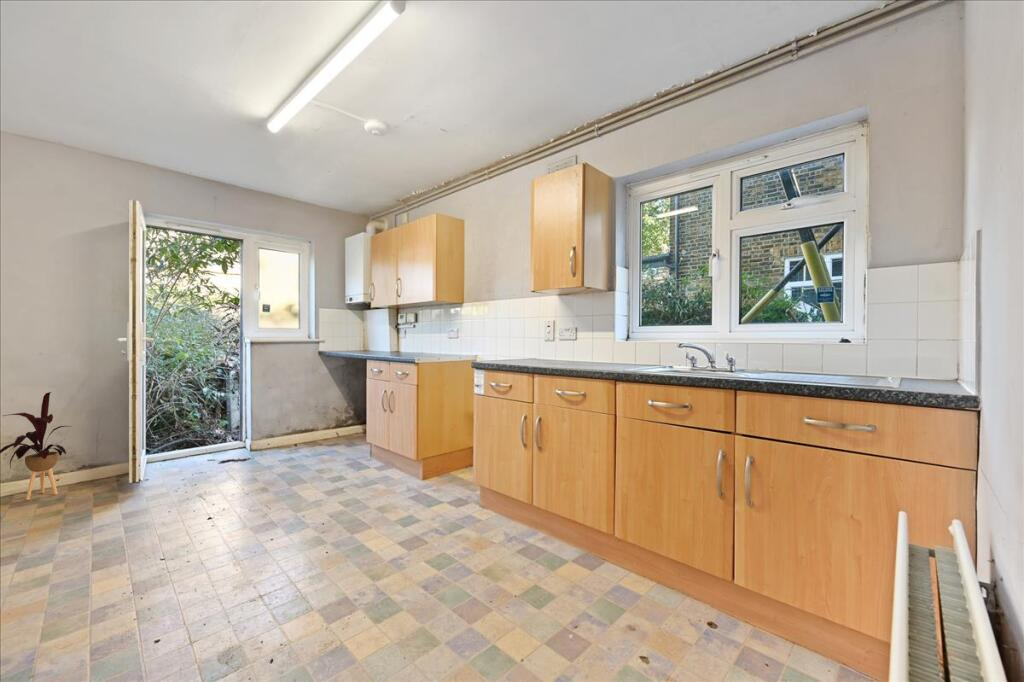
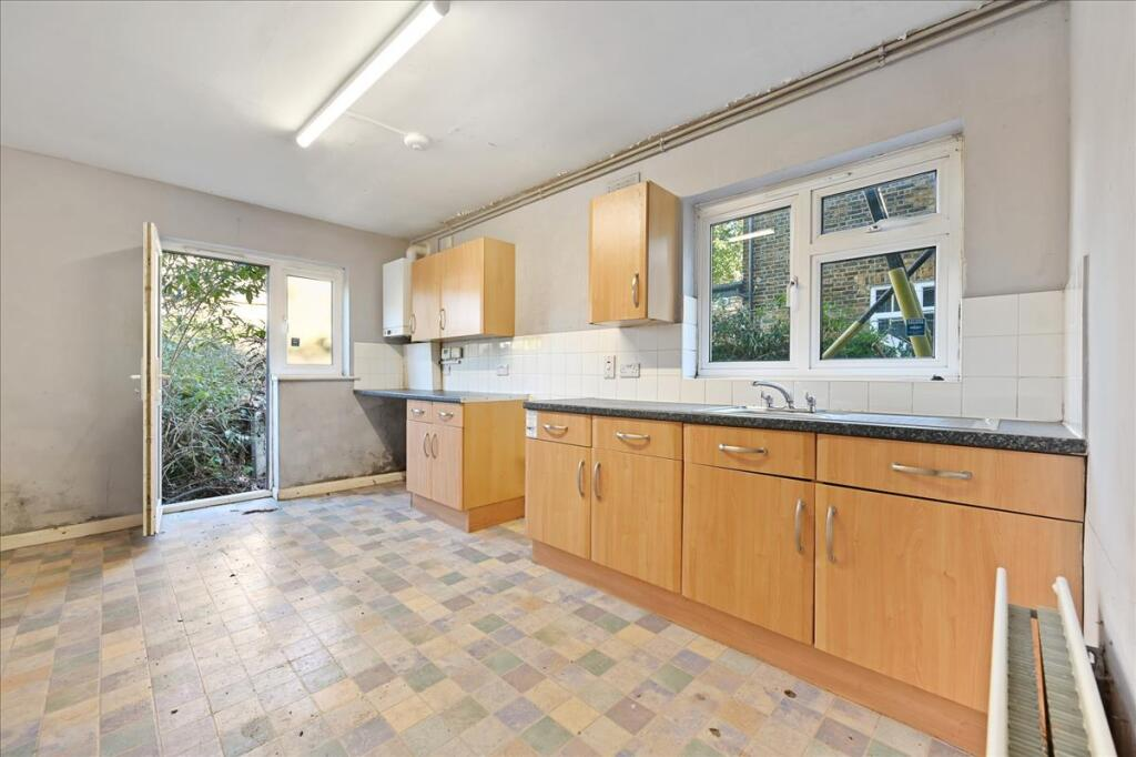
- house plant (33, 445)
